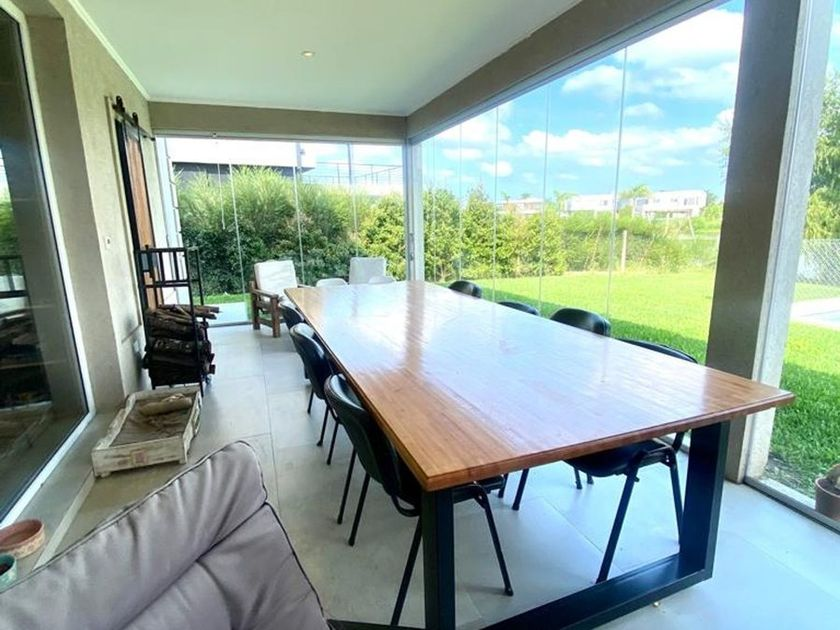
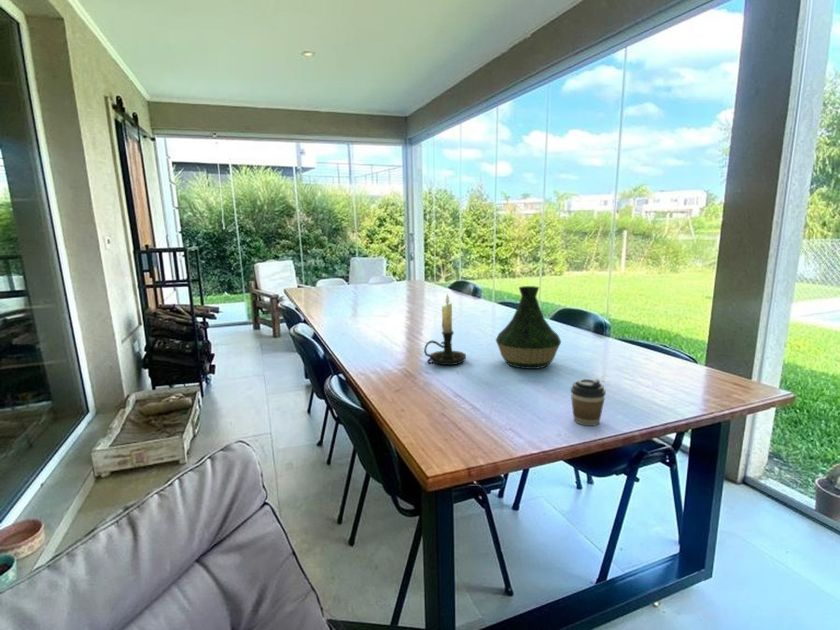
+ vase (528, 325)
+ coffee cup (587, 400)
+ candle holder (443, 328)
